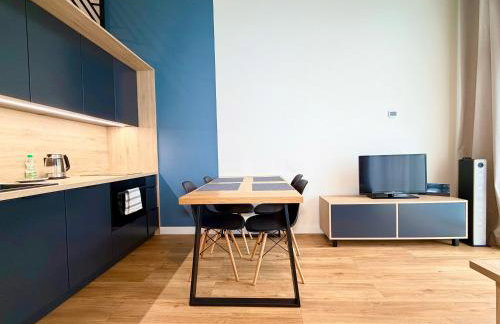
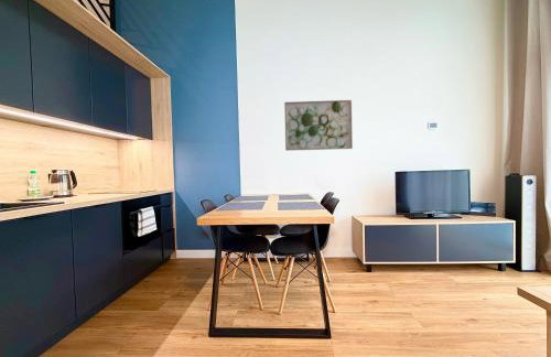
+ wall art (317, 125)
